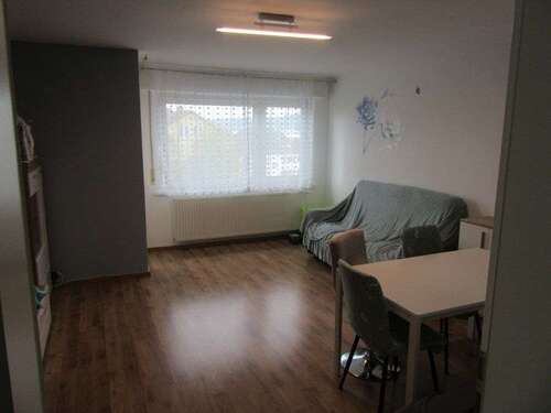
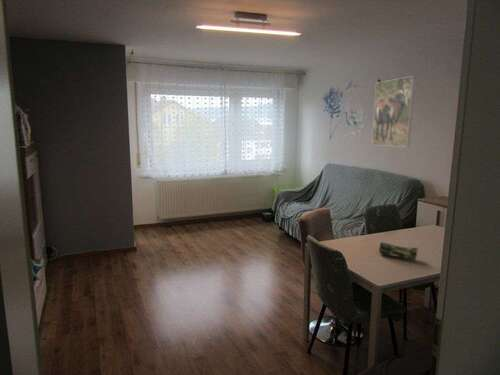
+ pencil case (398, 251)
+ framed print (391, 113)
